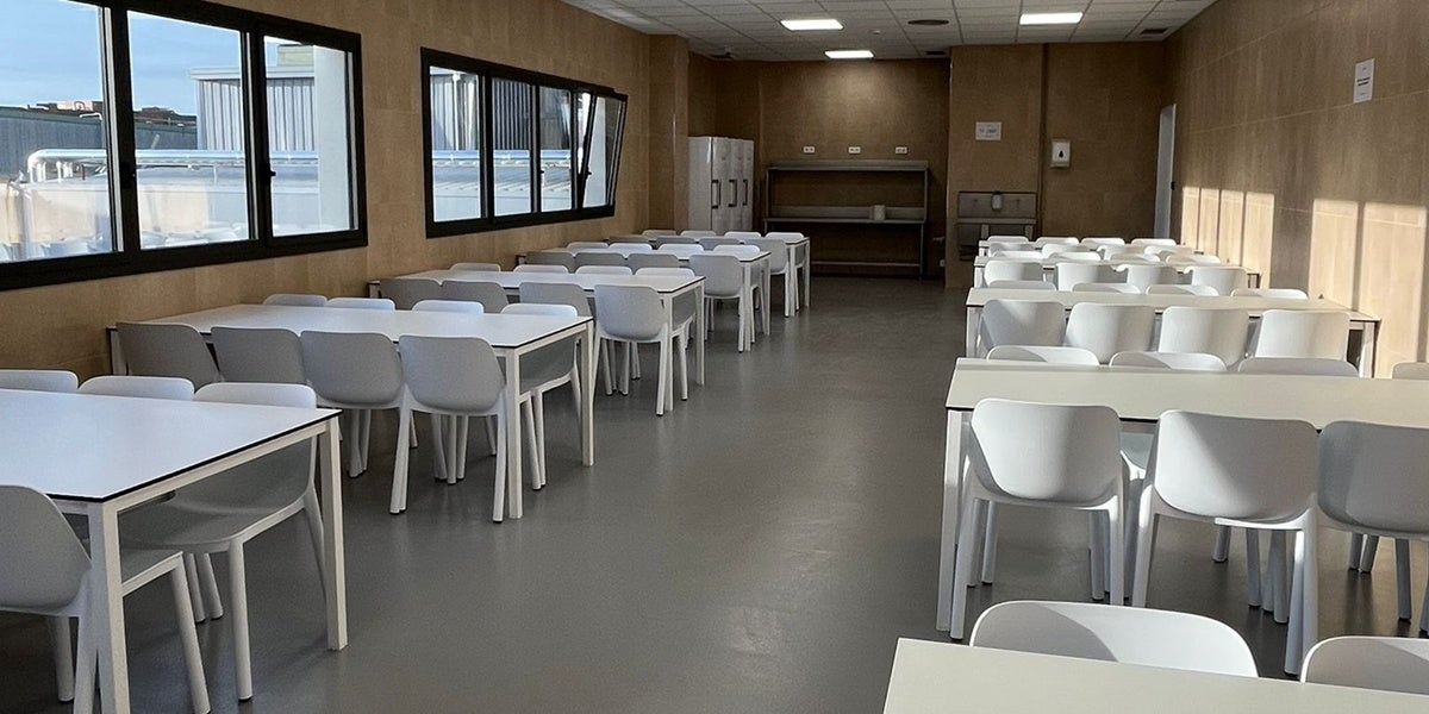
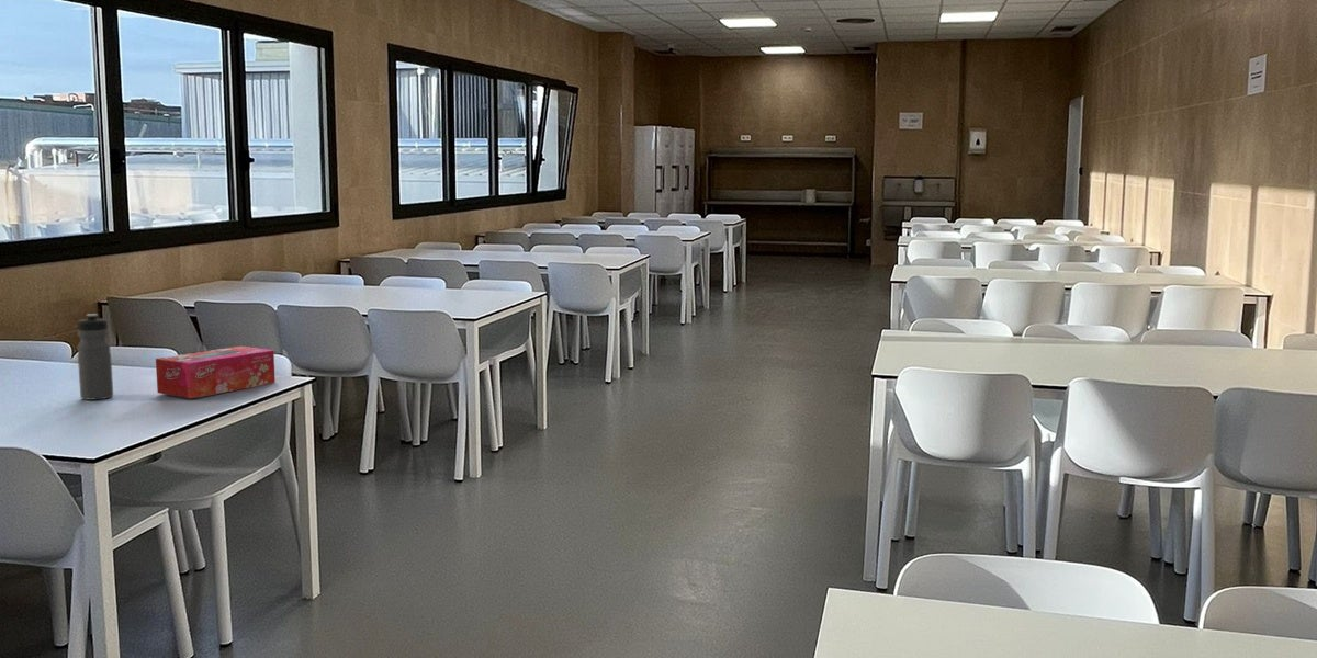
+ tissue box (216, 371)
+ water bottle (94, 355)
